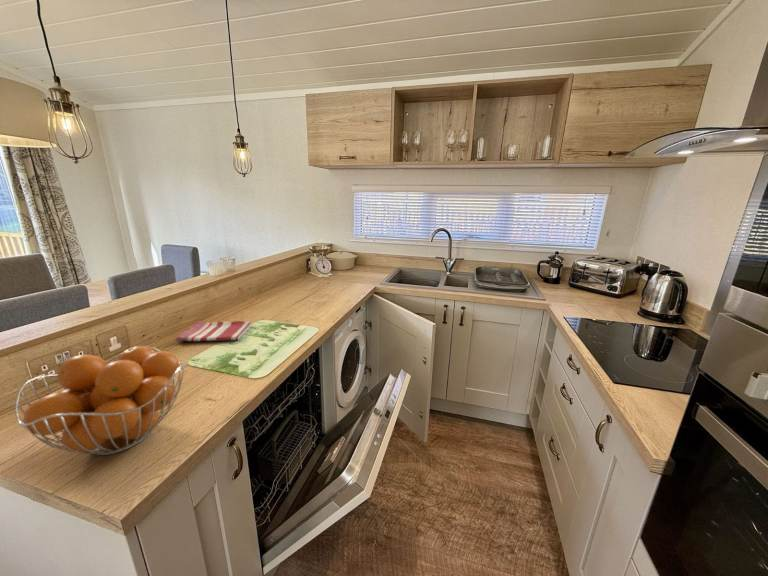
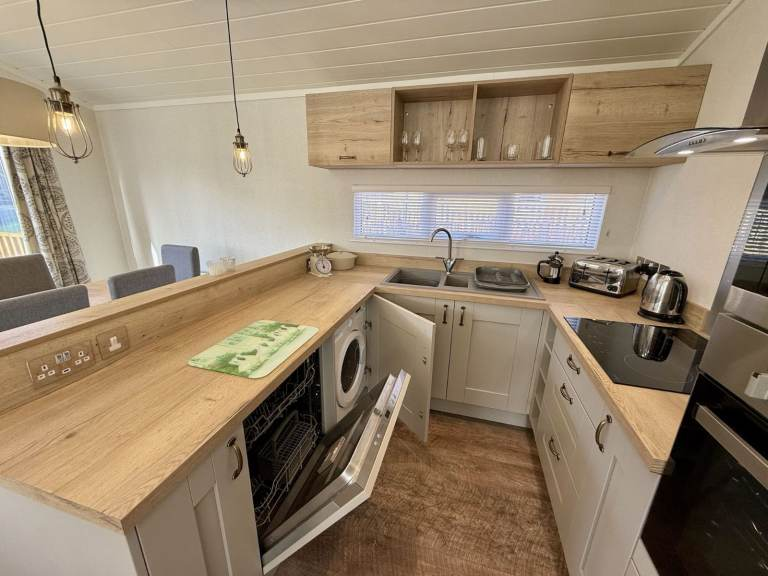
- dish towel (216, 330)
- fruit basket (114, 398)
